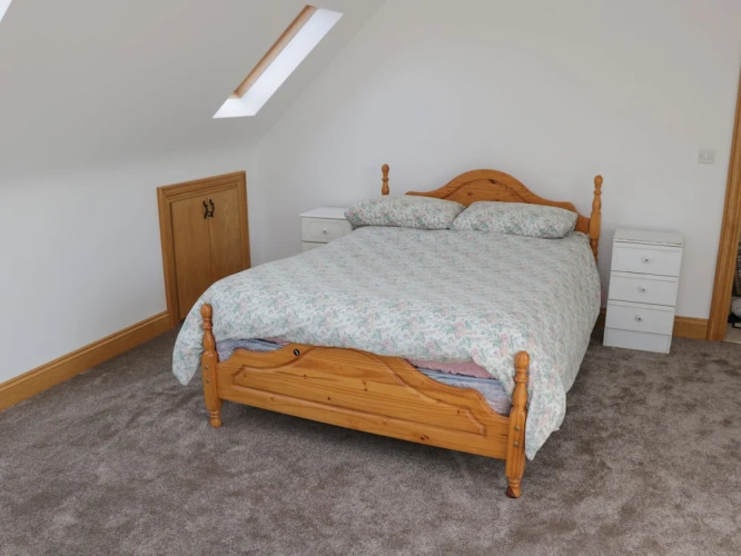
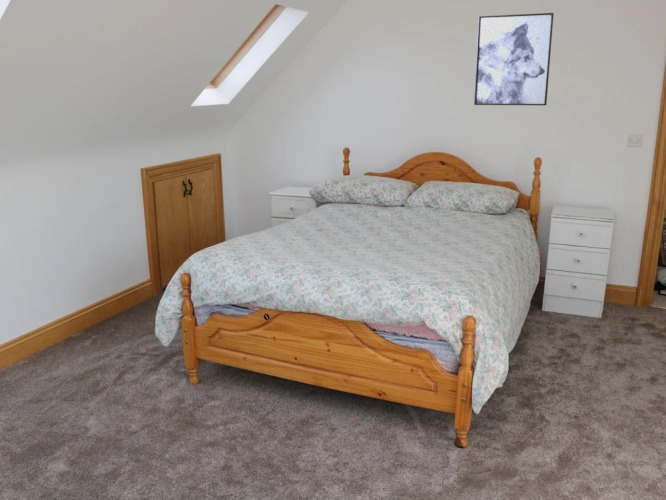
+ wall art (512, 60)
